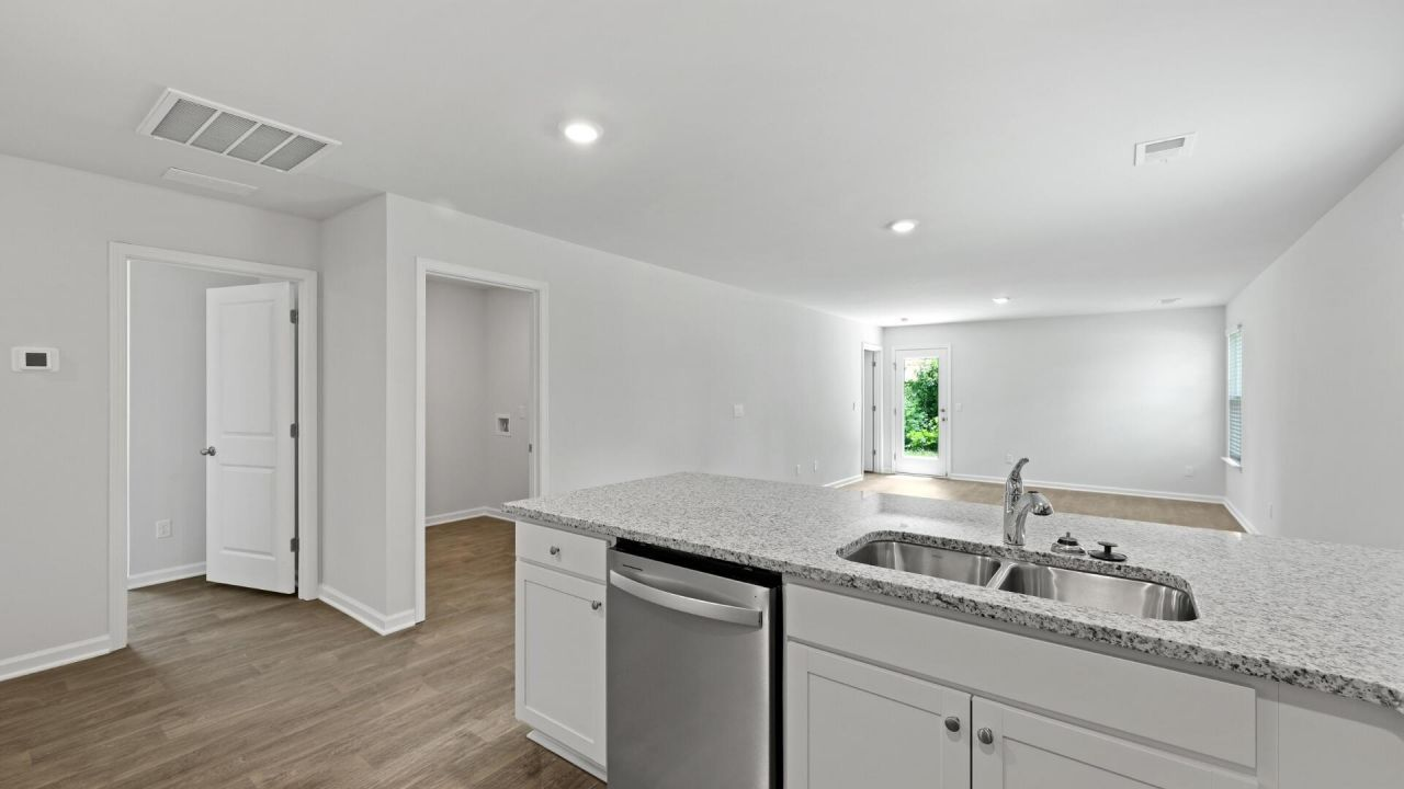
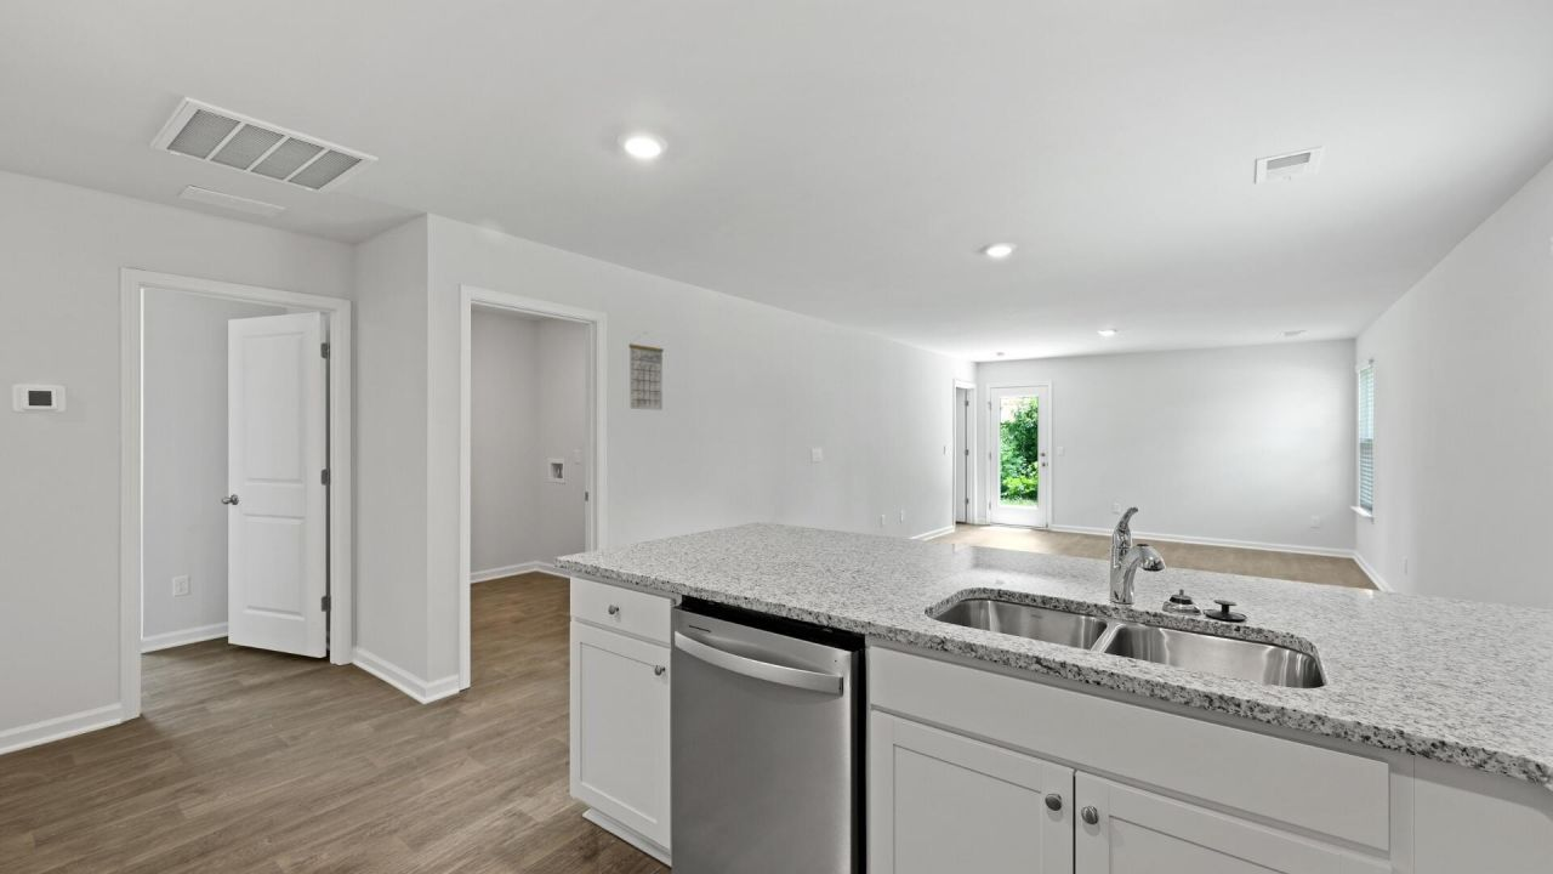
+ calendar (645, 370)
